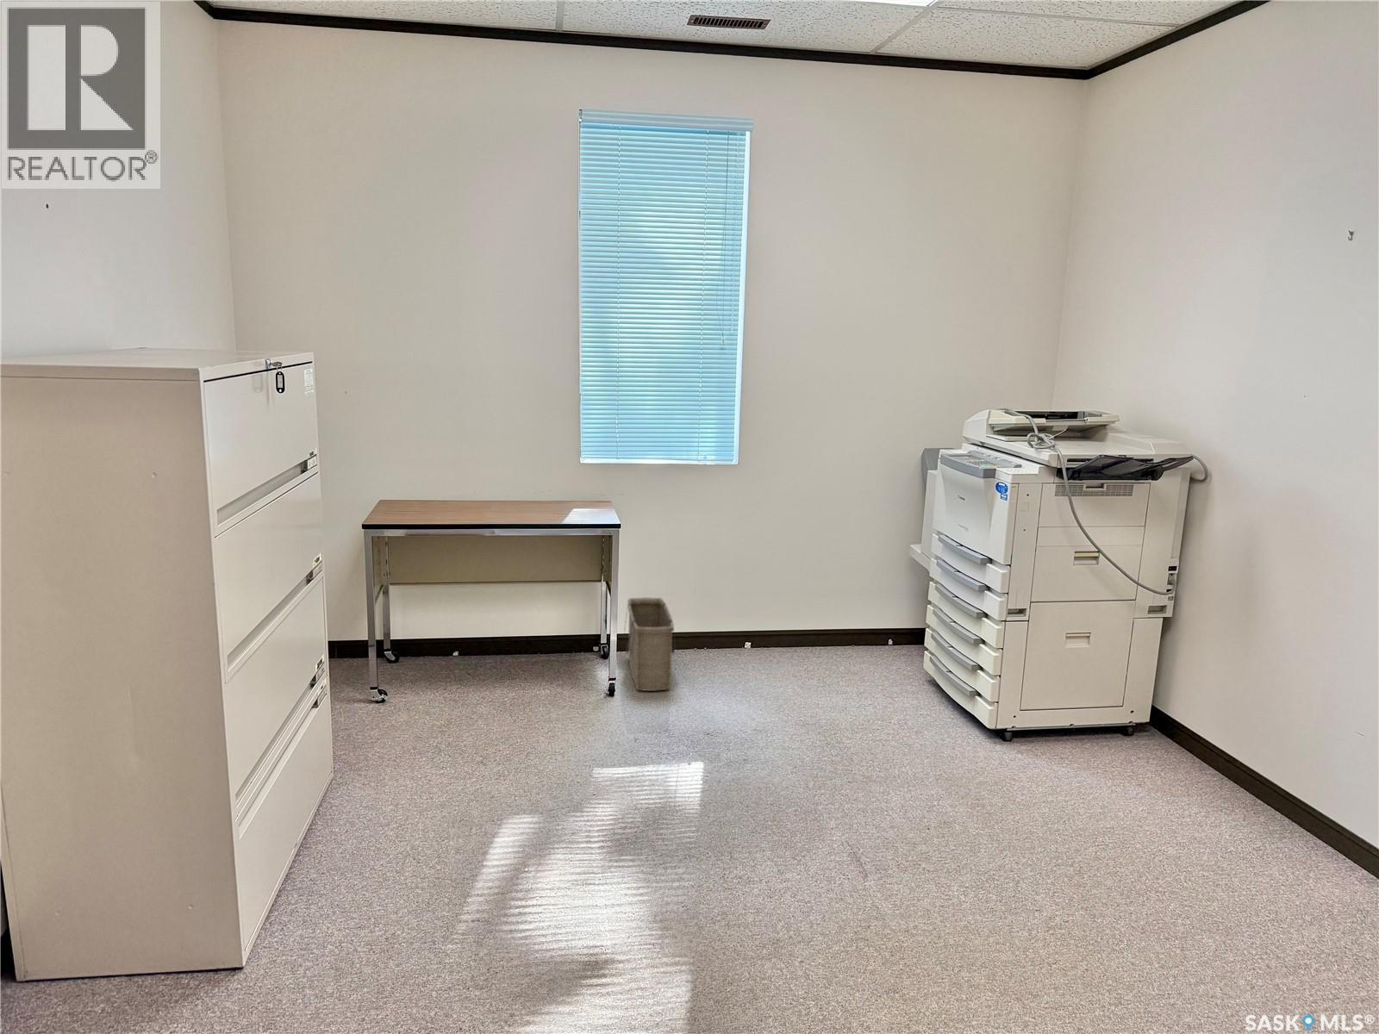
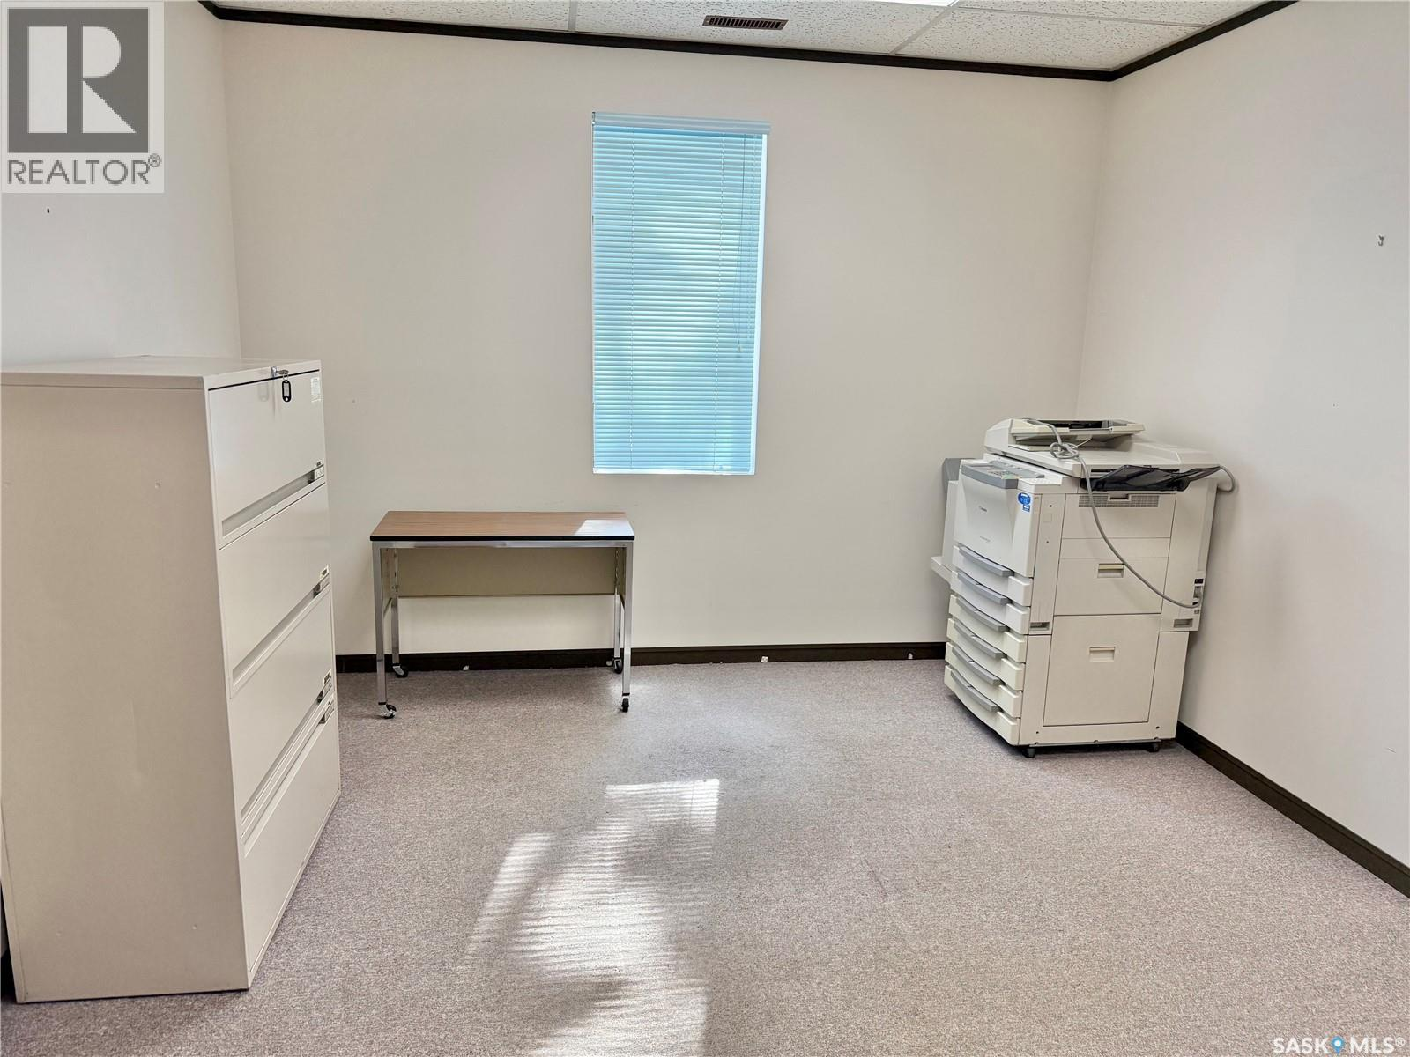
- basket (649, 642)
